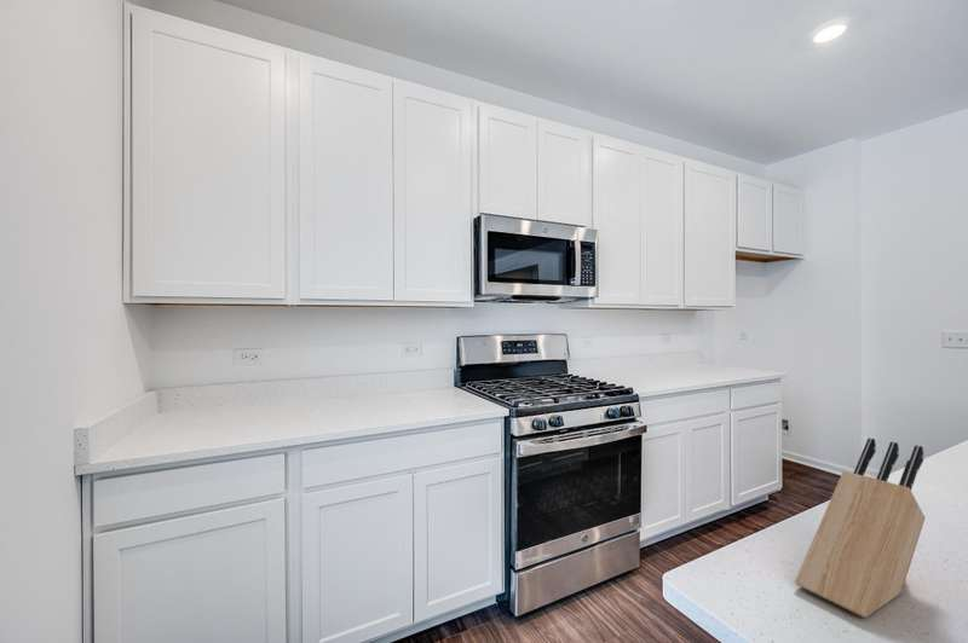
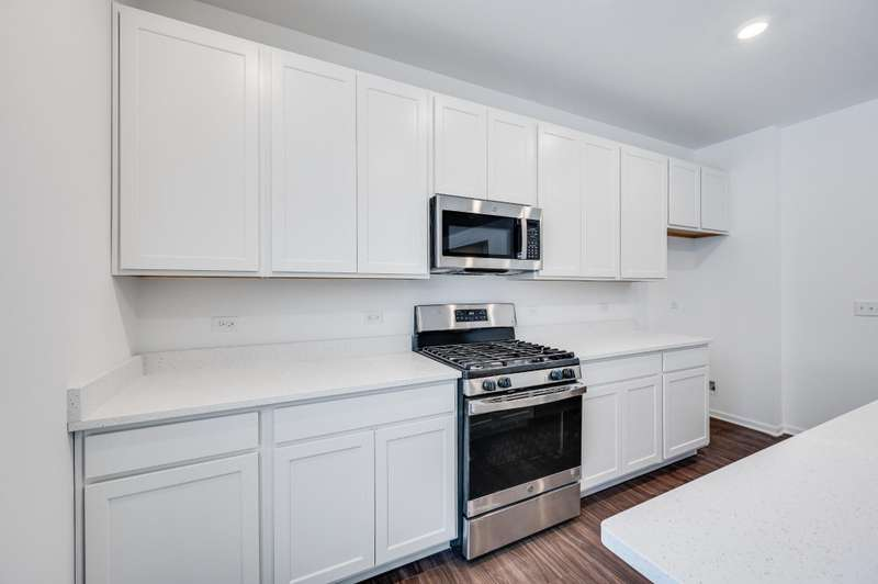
- knife block (866, 514)
